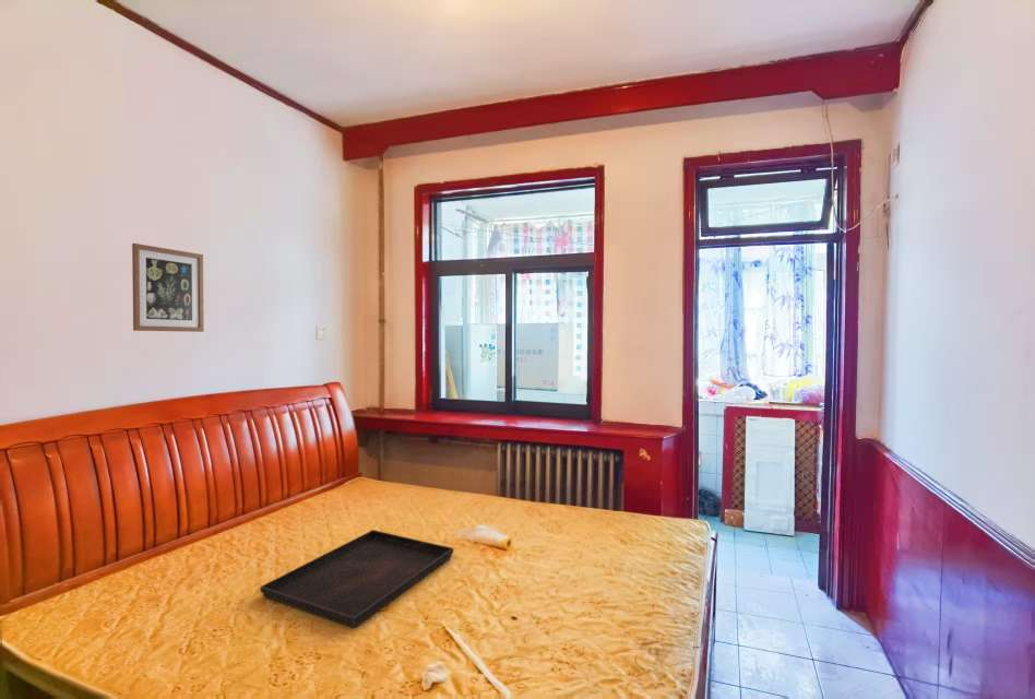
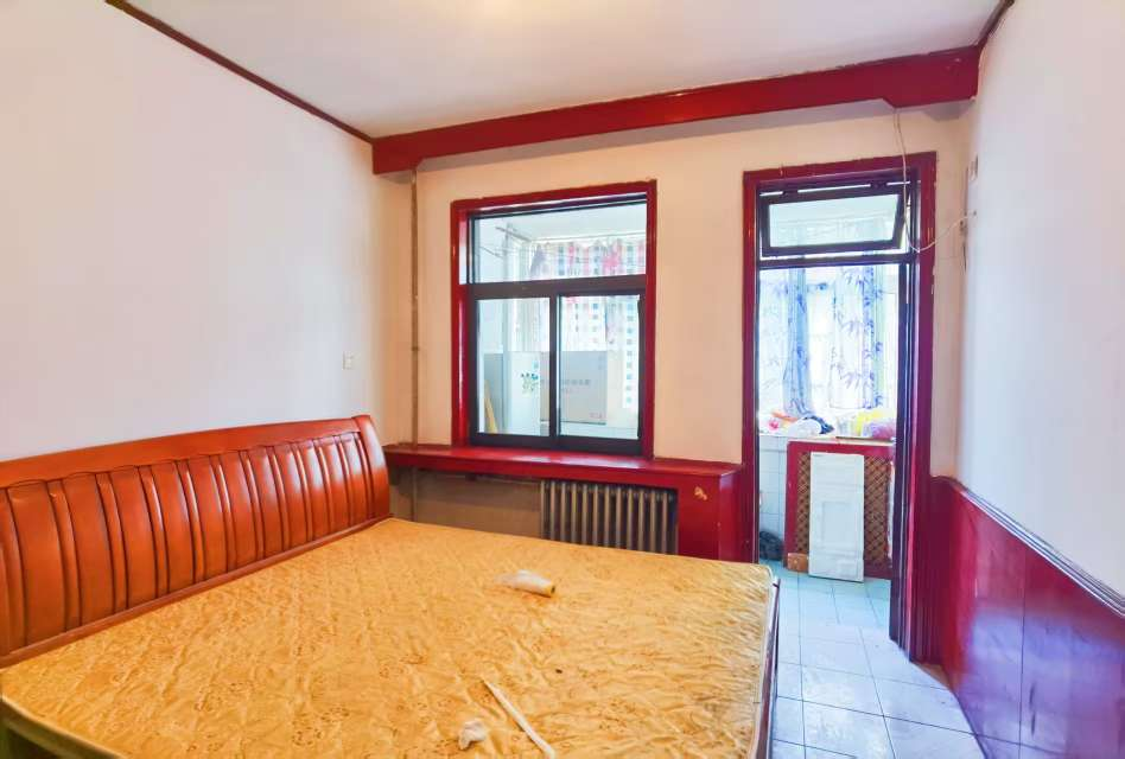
- wall art (169, 289)
- serving tray (365, 570)
